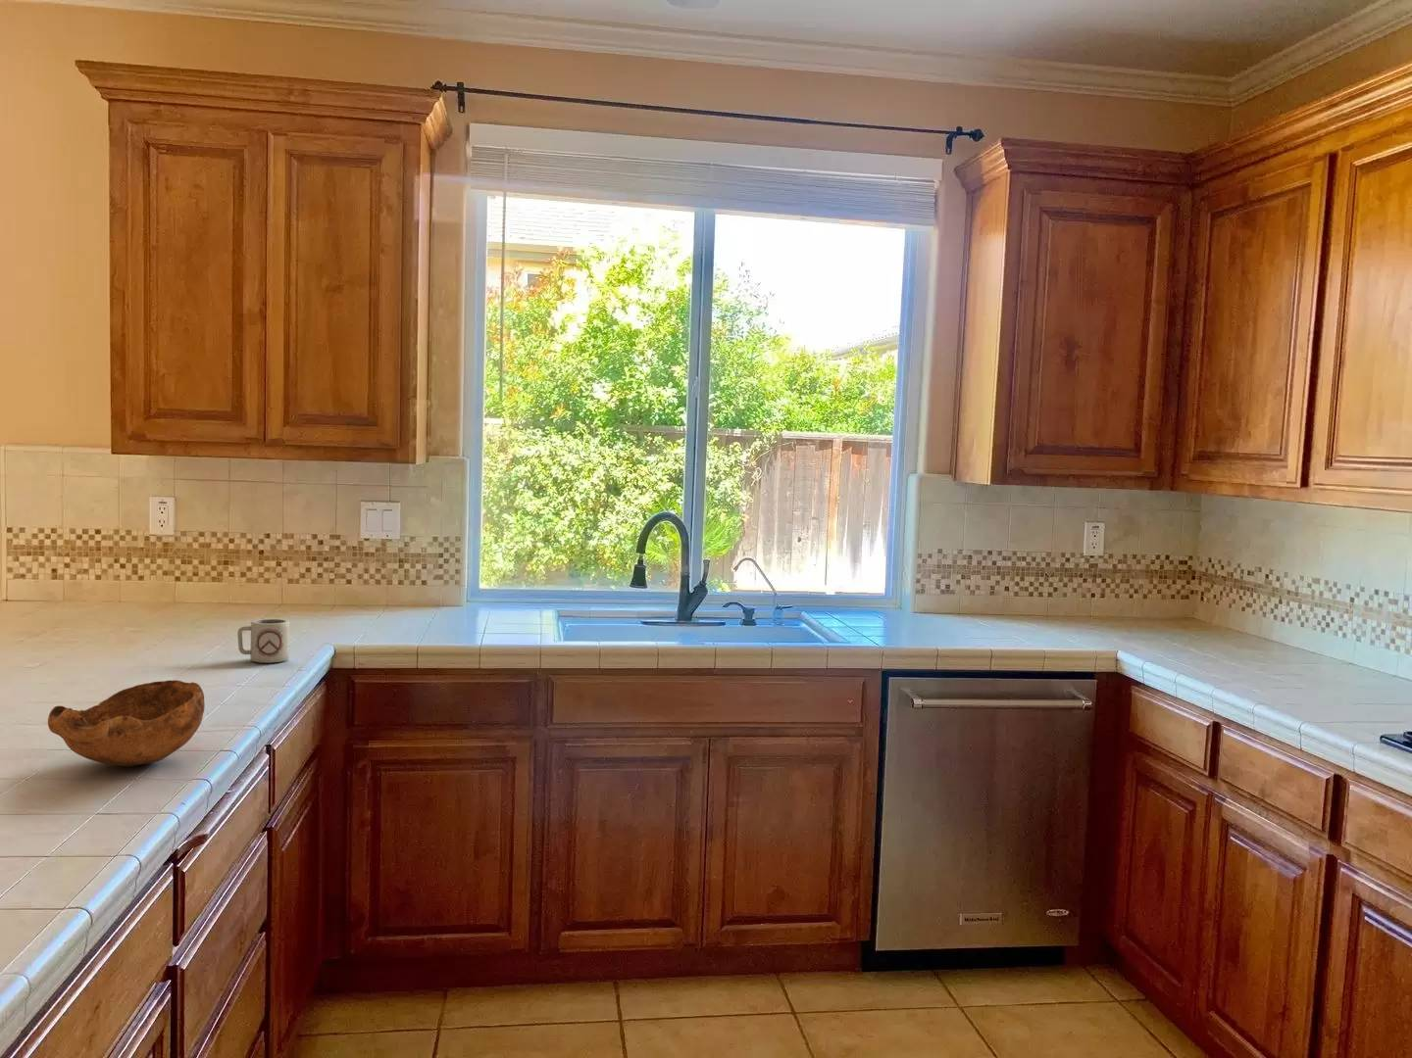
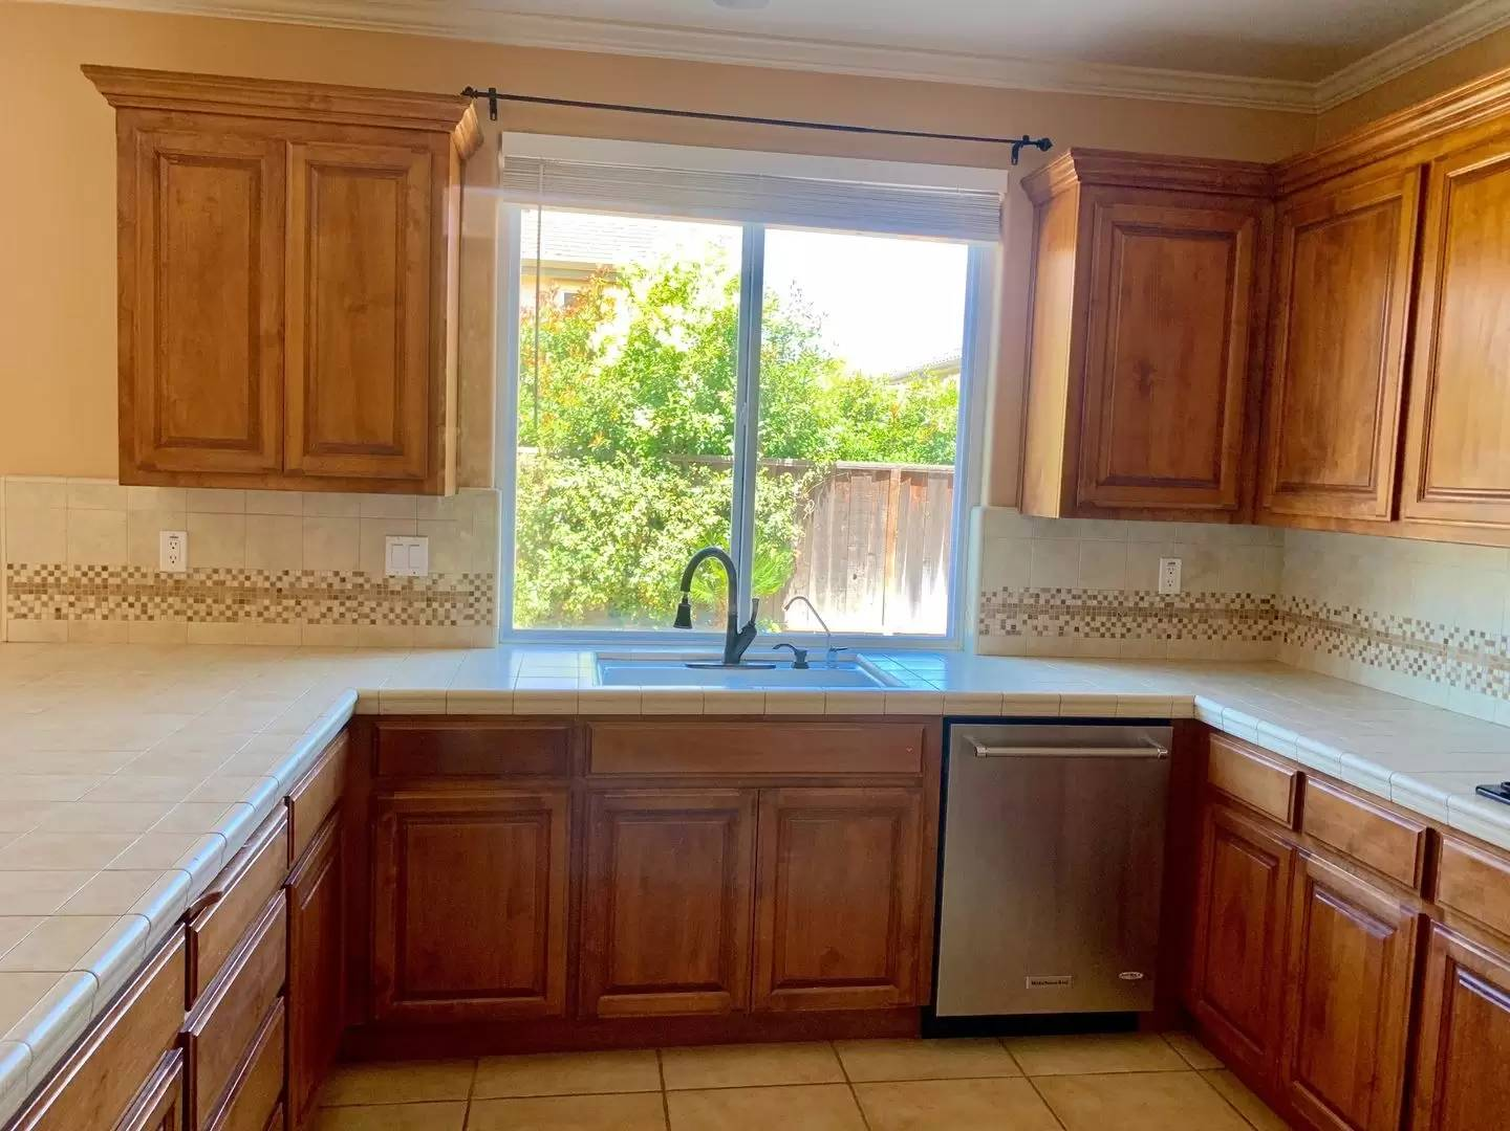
- cup (262, 640)
- bowl (129, 728)
